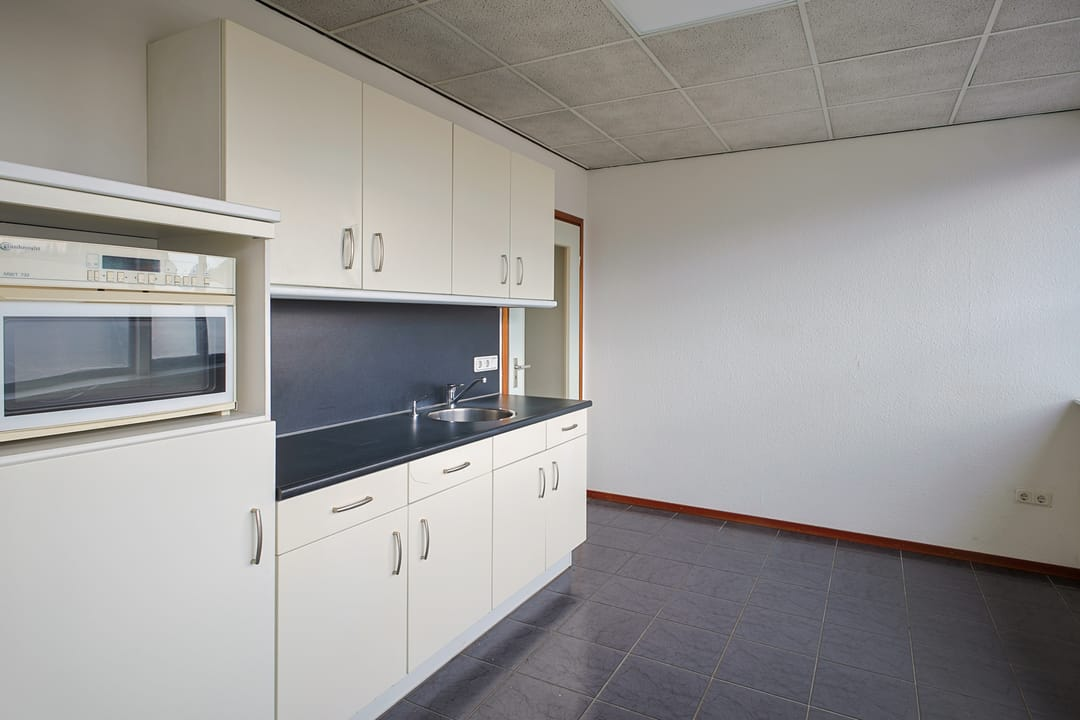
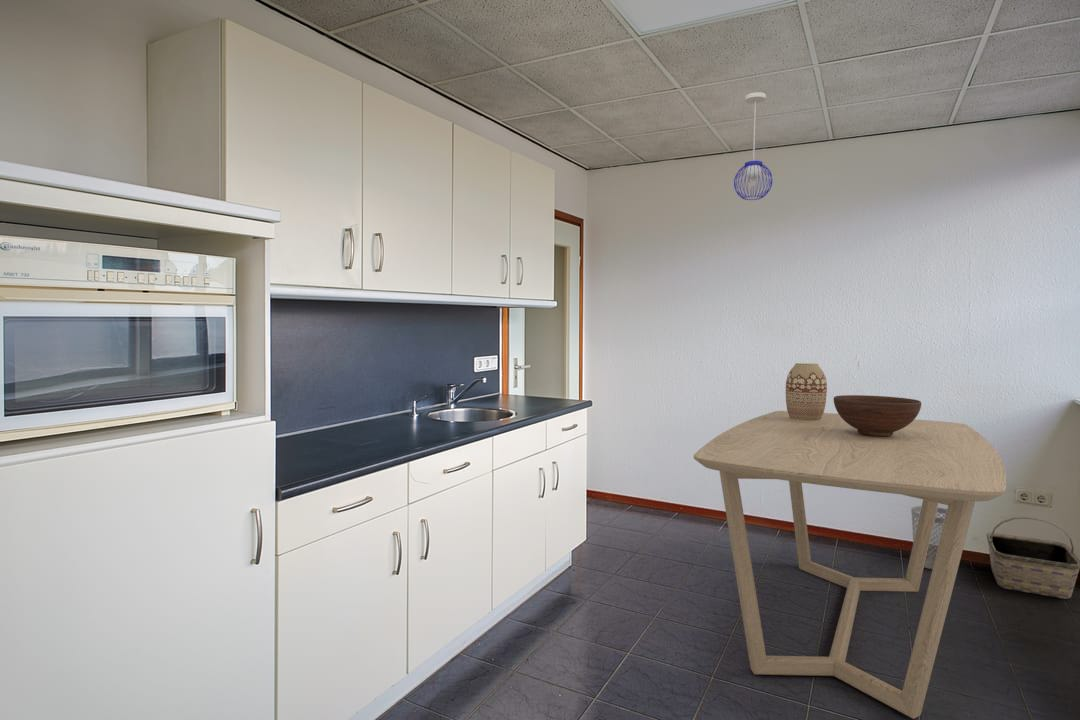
+ dining table (835, 570)
+ wastebasket (935, 538)
+ basket (1030, 550)
+ fruit bowl (875, 416)
+ vase (805, 391)
+ pendant light (753, 147)
